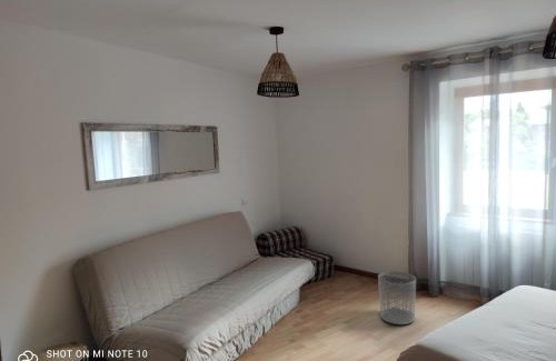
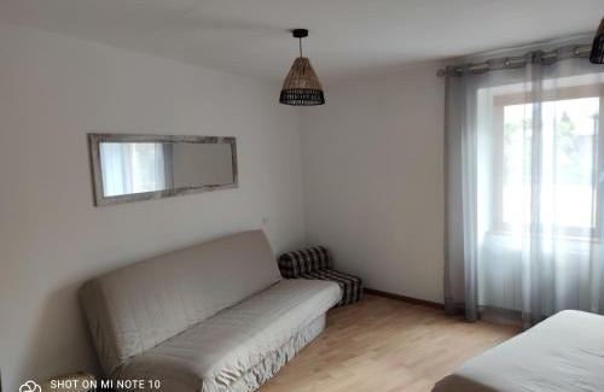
- waste bin (397, 297)
